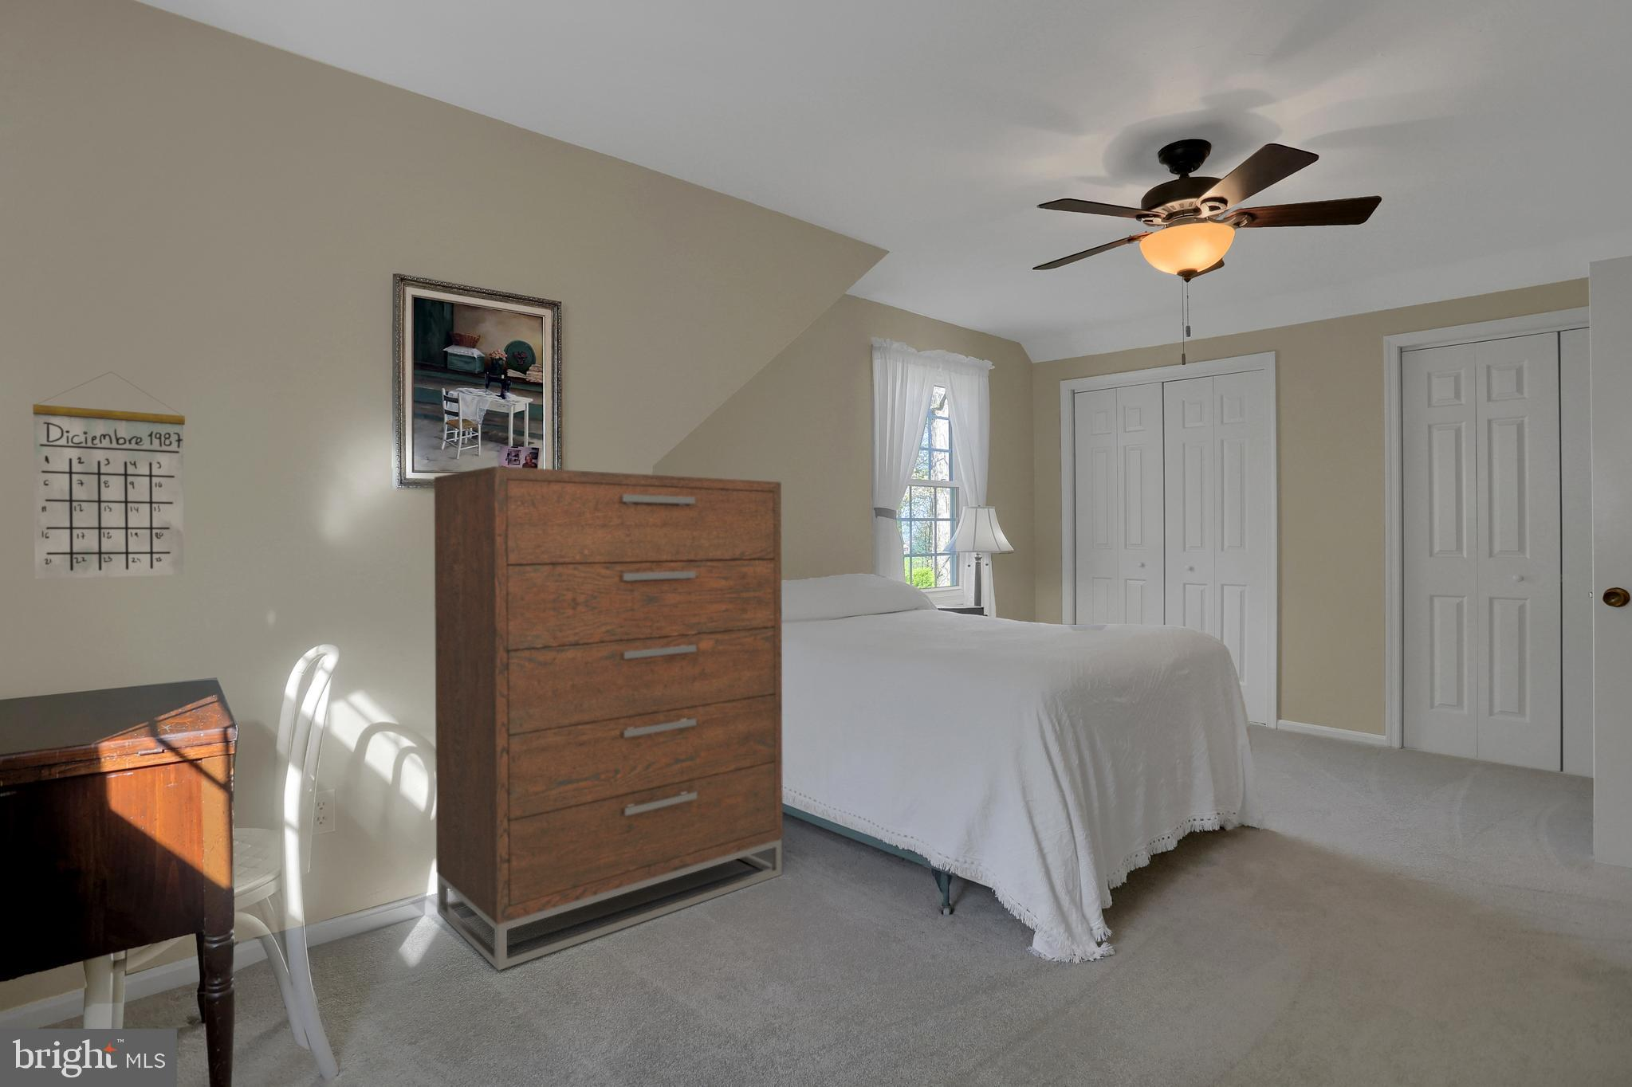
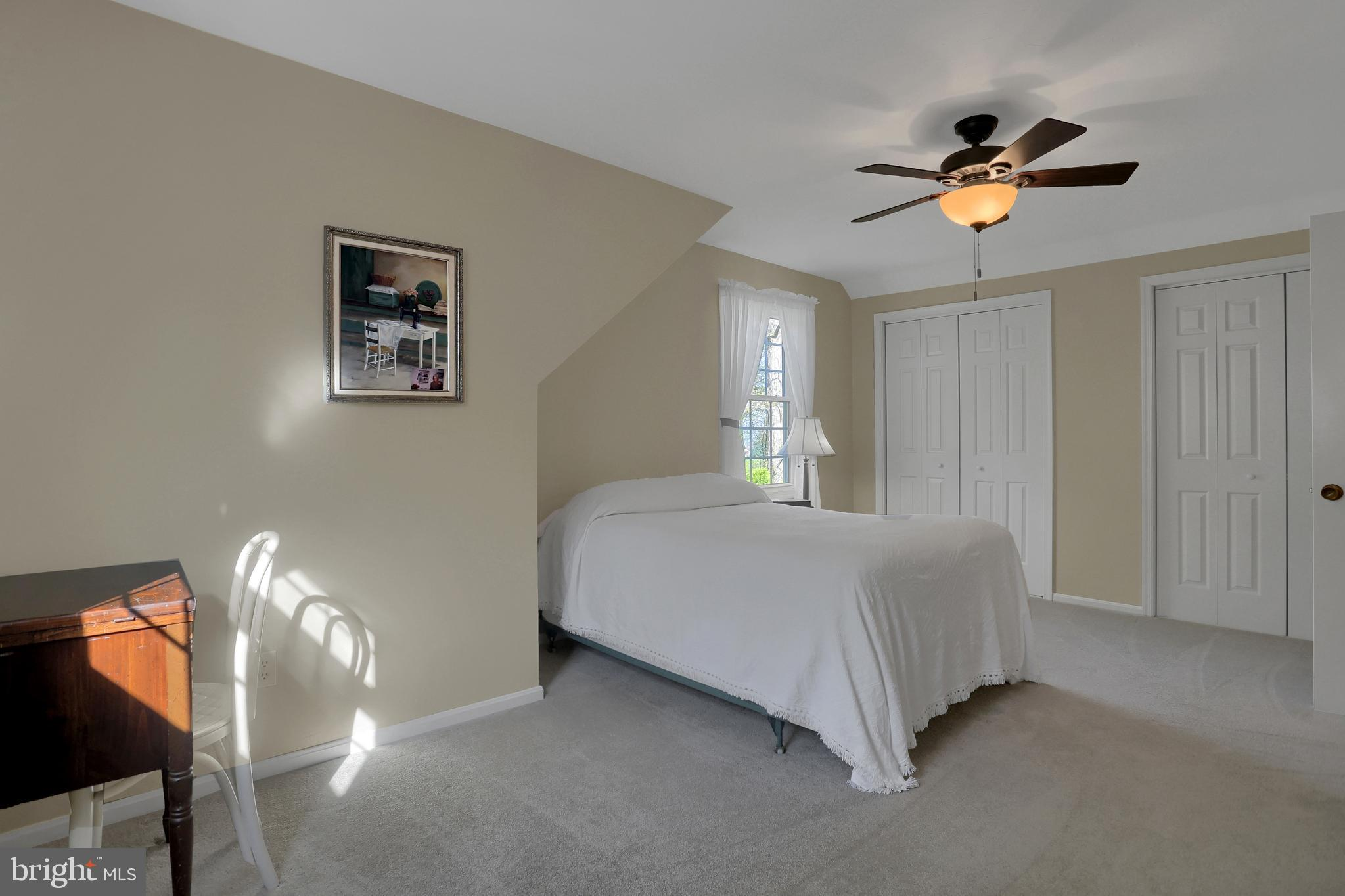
- dresser (620, 687)
- calendar (113, 473)
